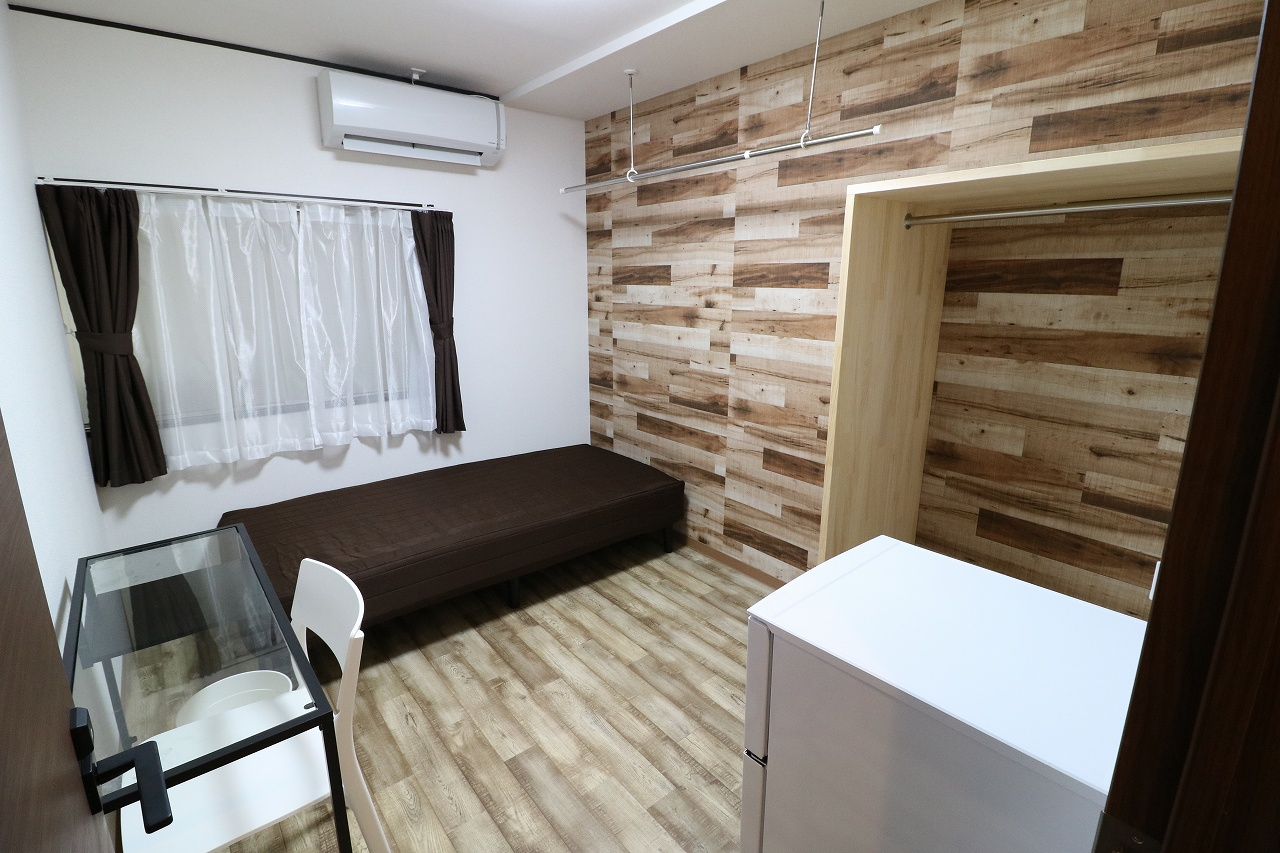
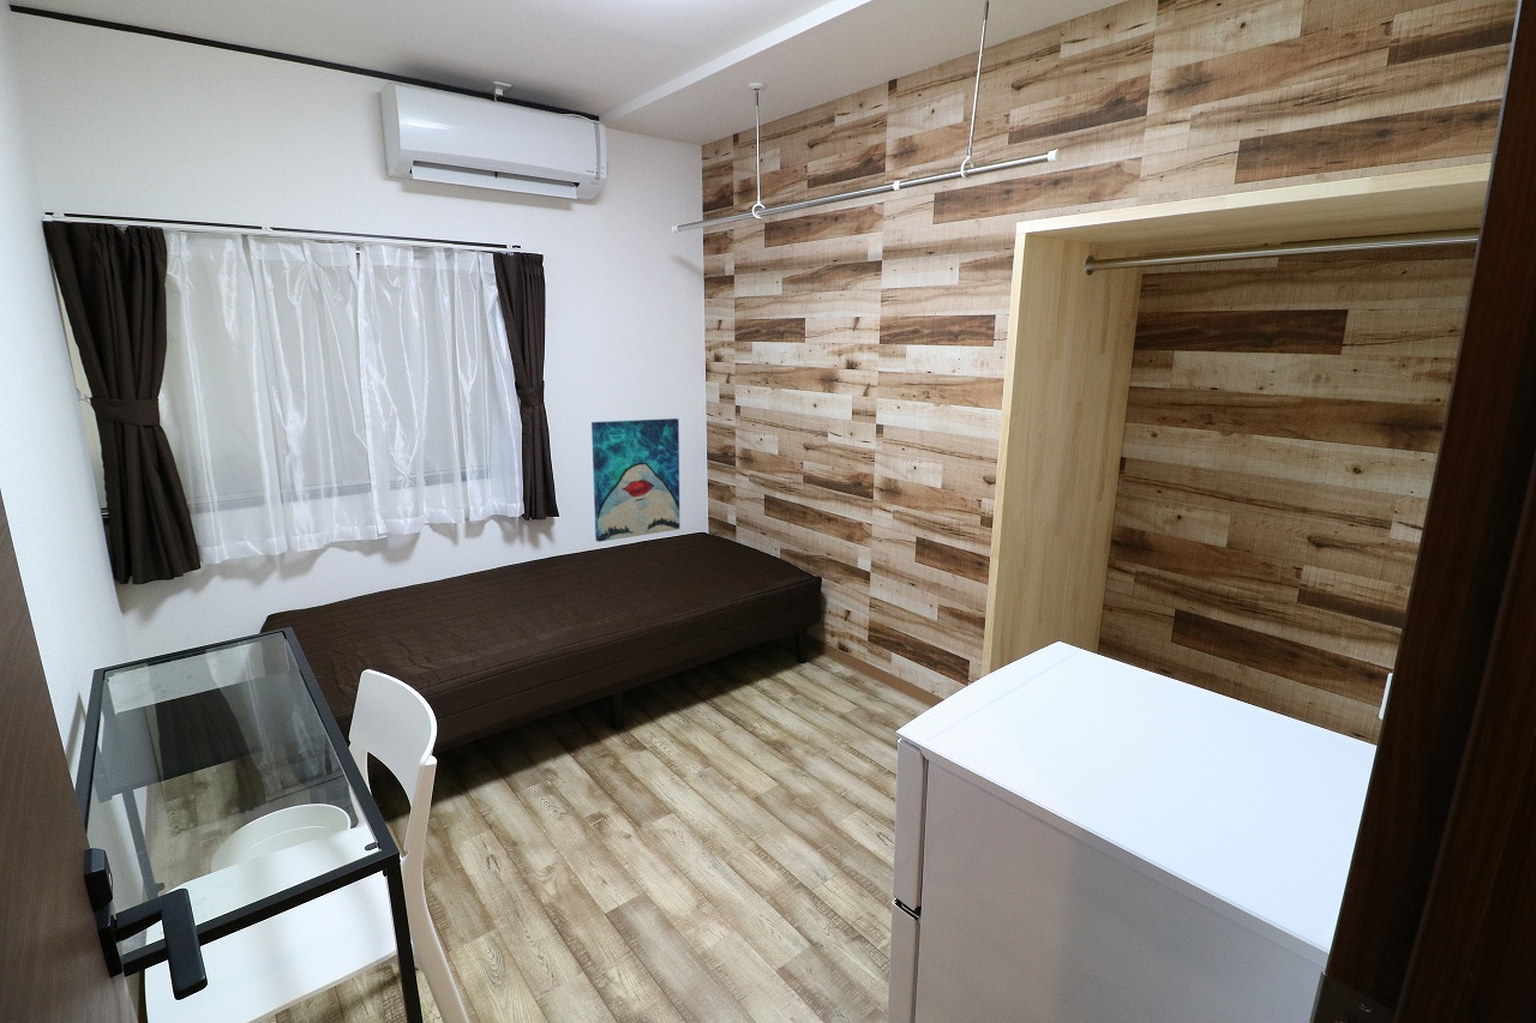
+ wall art (637, 479)
